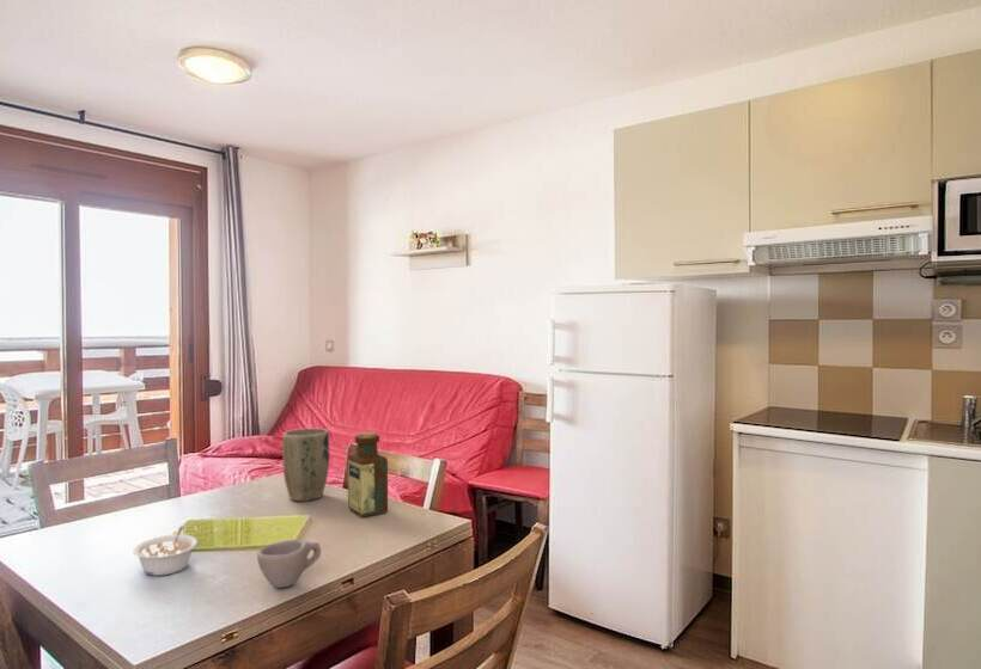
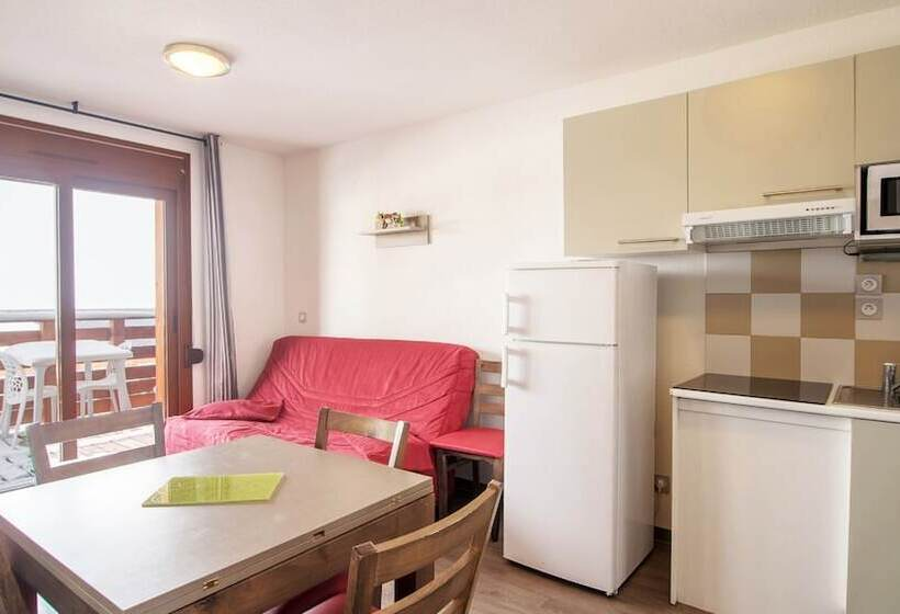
- bottle (367, 472)
- plant pot (306, 464)
- cup (290, 563)
- legume (165, 553)
